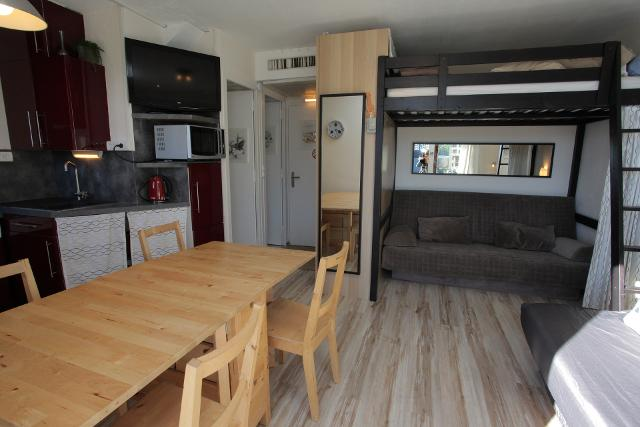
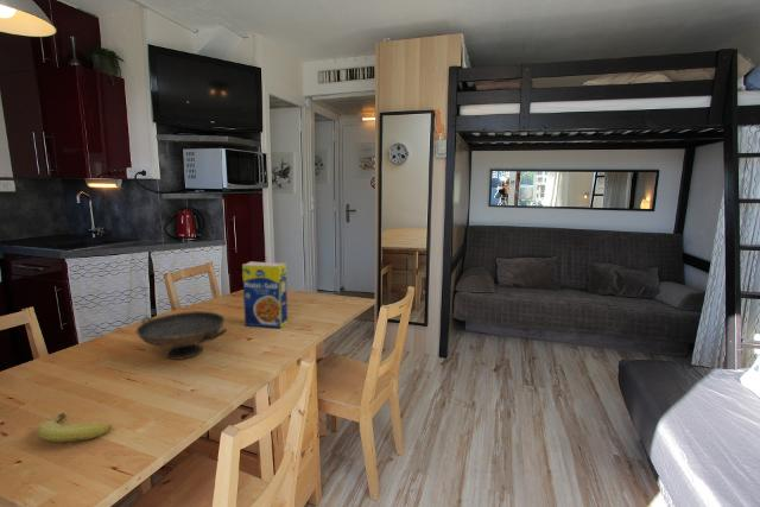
+ fruit (68, 426)
+ legume (265, 293)
+ decorative bowl (183, 337)
